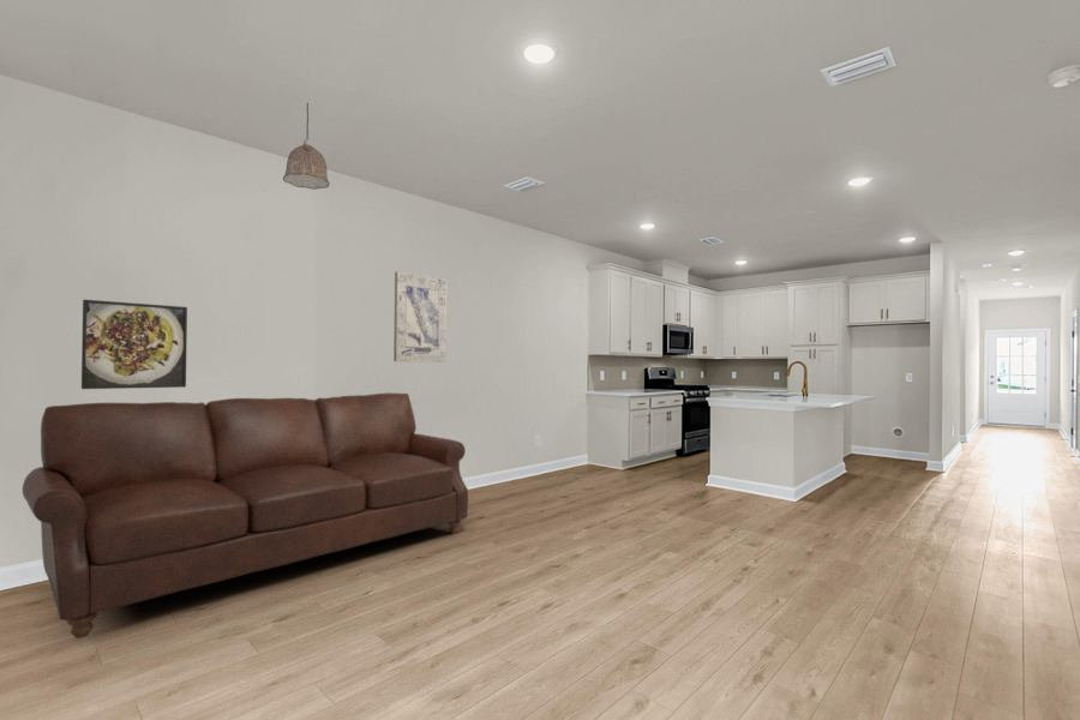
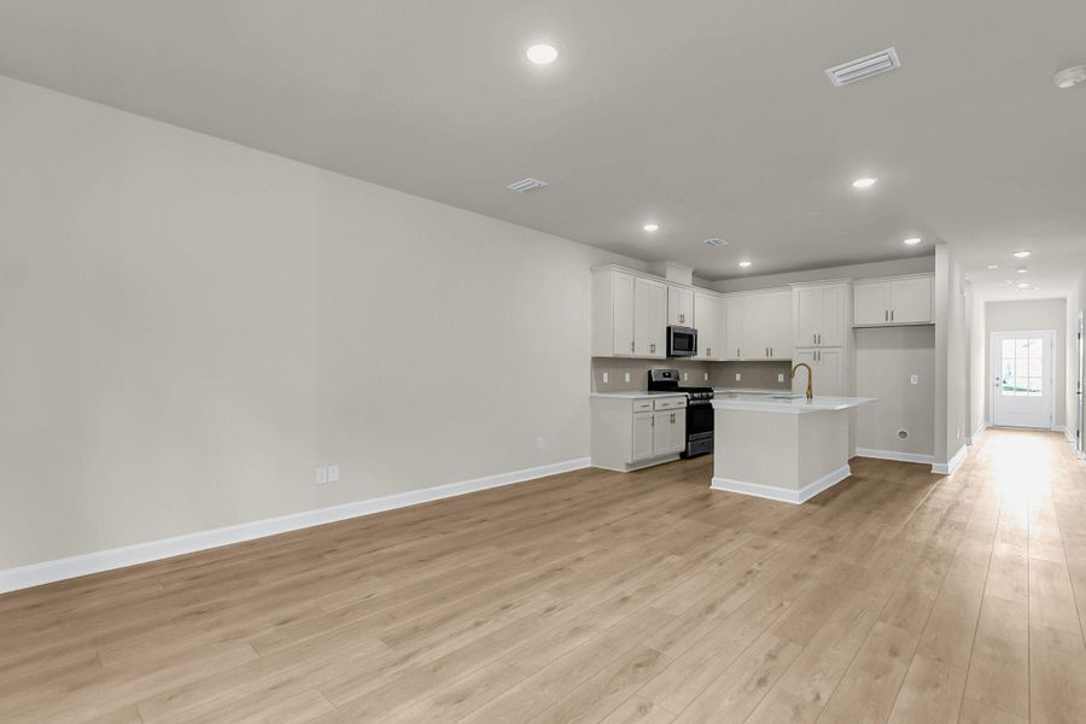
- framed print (137, 346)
- pendant lamp (306, 142)
- sofa (283, 476)
- wall art (421, 318)
